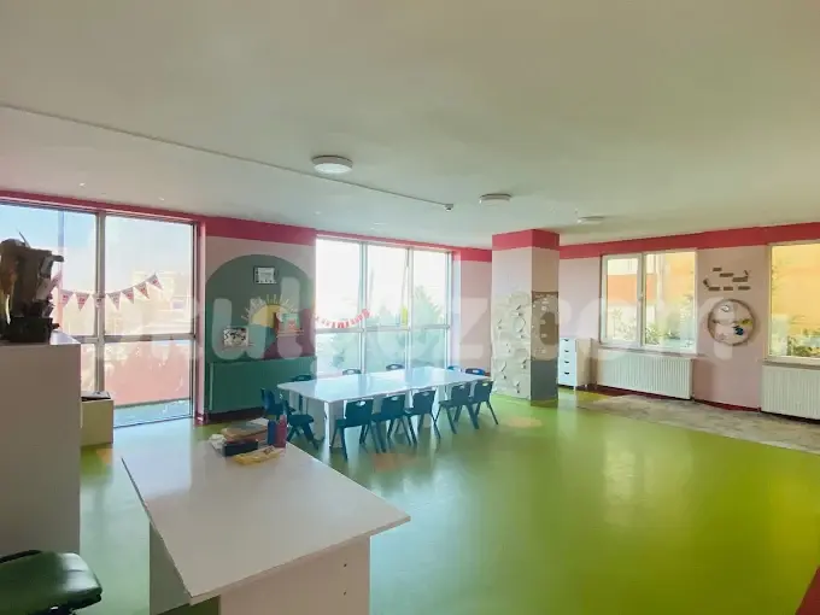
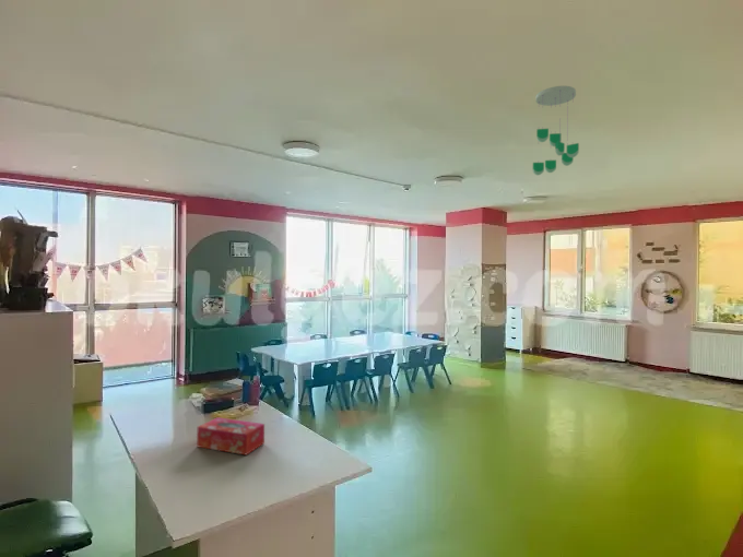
+ ceiling mobile (555, 133)
+ tissue box (231, 435)
